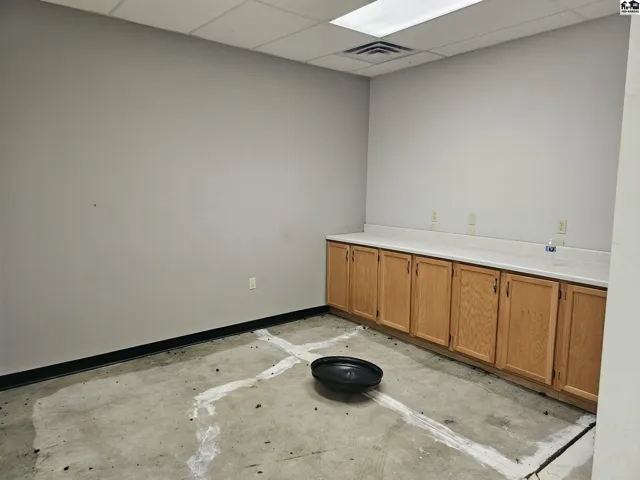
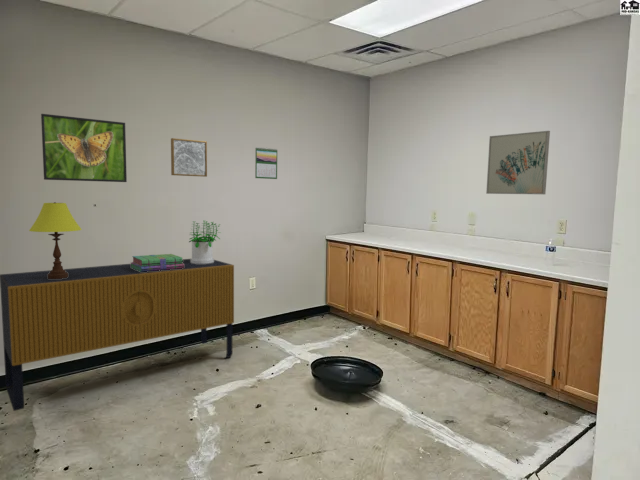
+ potted plant (205, 241)
+ wall art (516, 164)
+ calendar (266, 163)
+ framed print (86, 149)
+ table lamp (56, 239)
+ stack of books (157, 262)
+ wall art (189, 158)
+ sideboard (129, 321)
